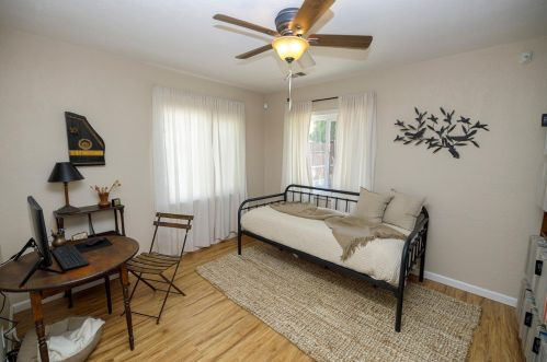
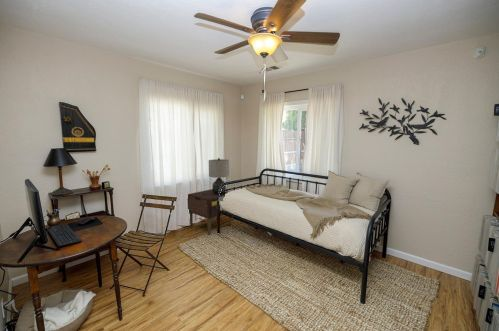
+ lamp (219, 175)
+ nightstand (211, 210)
